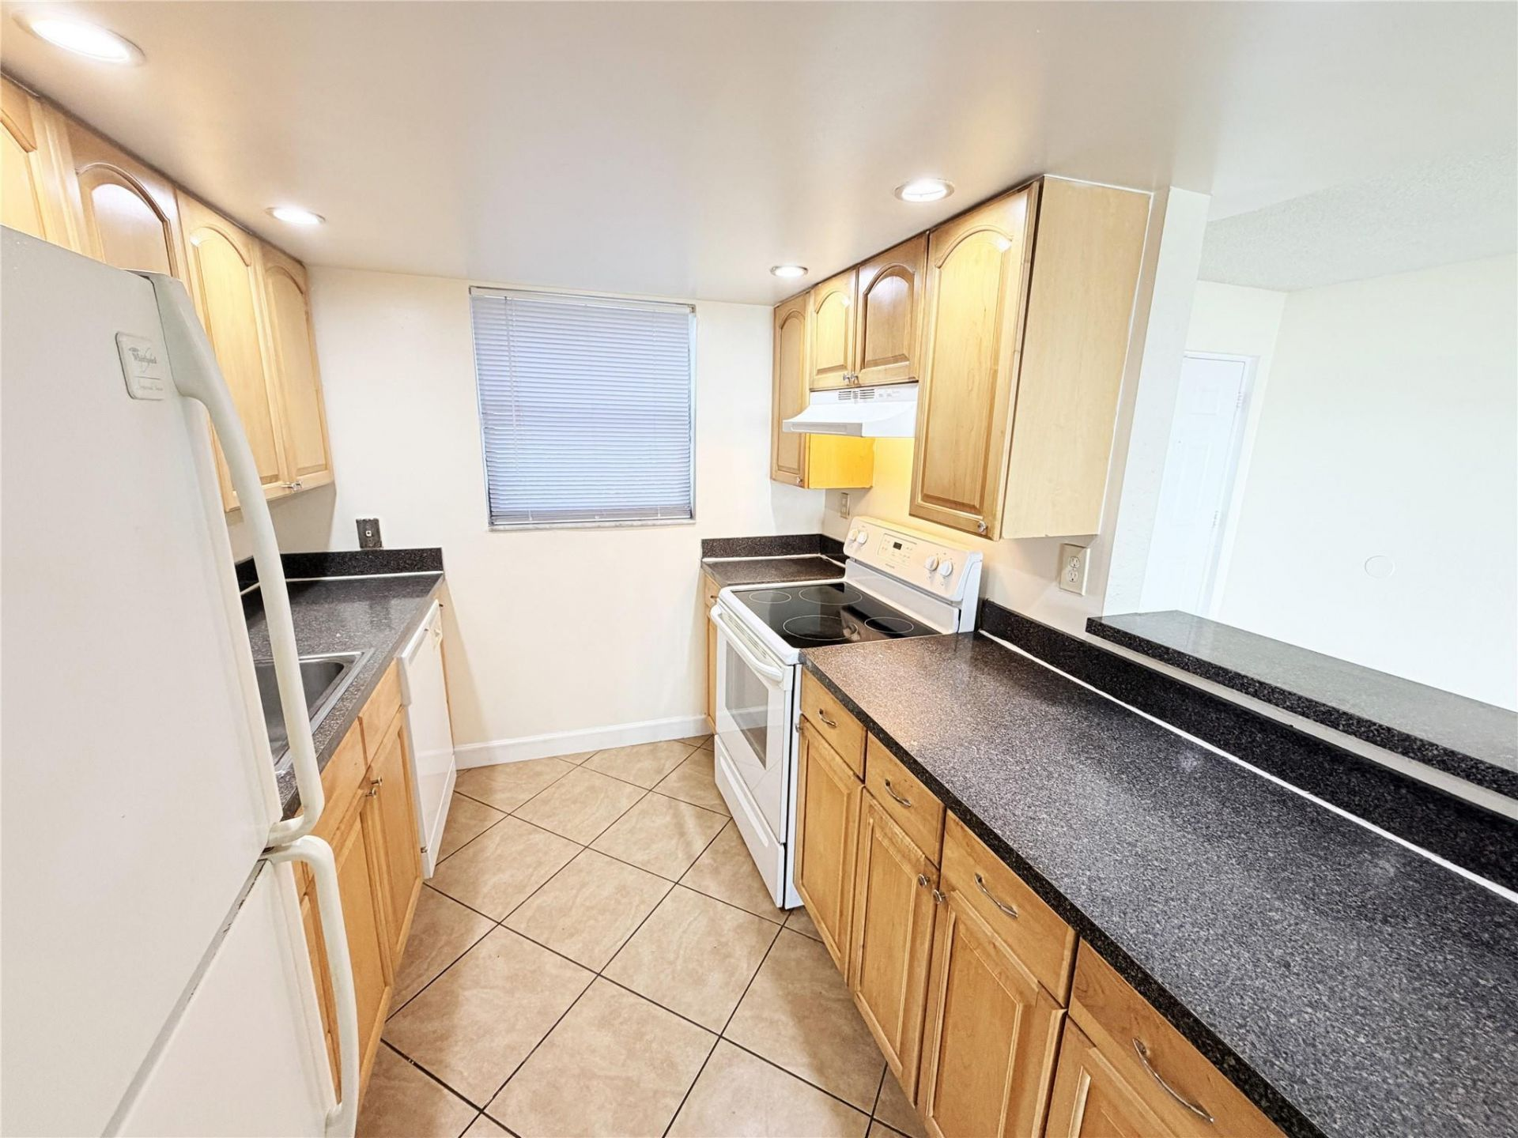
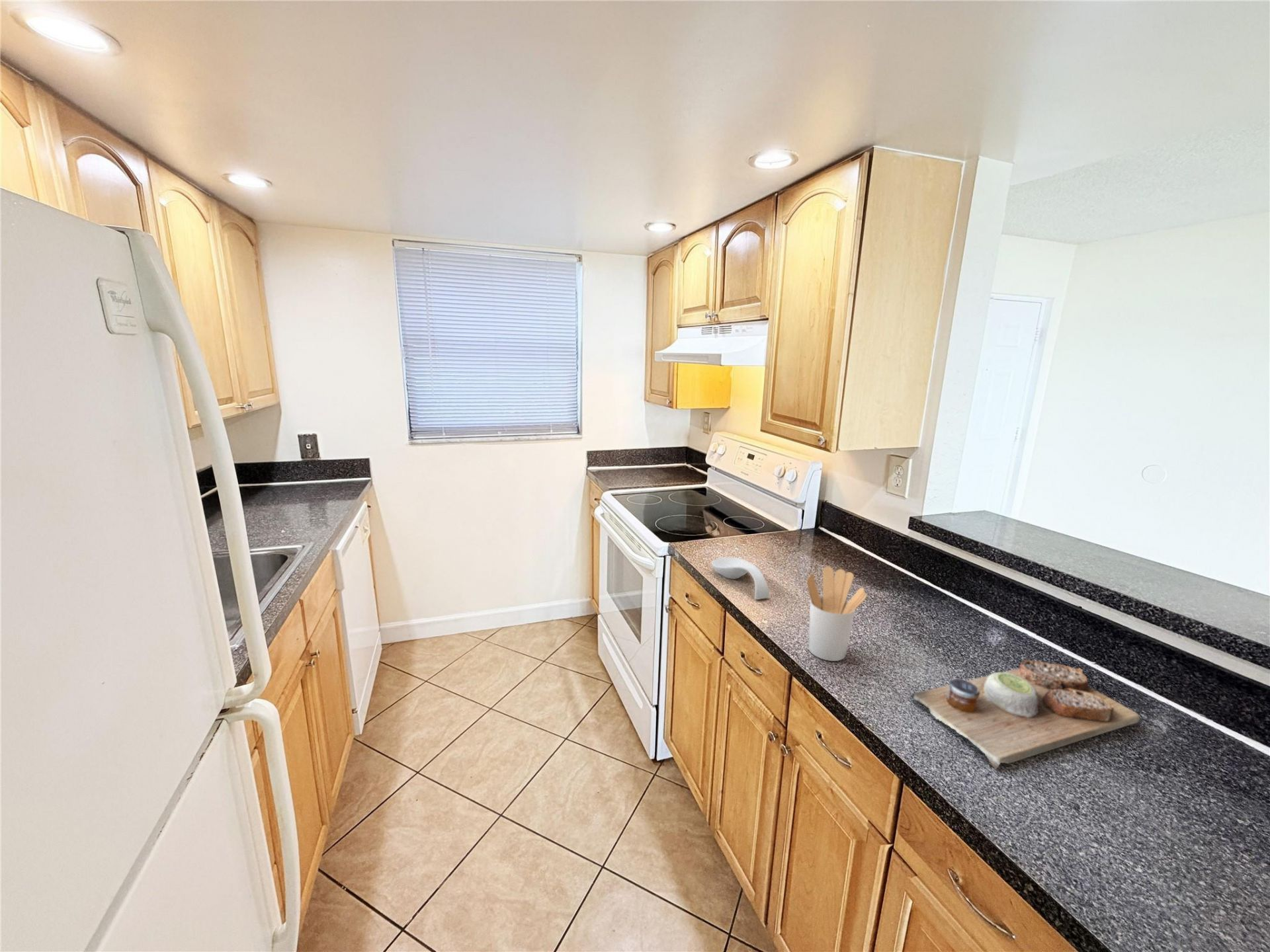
+ utensil holder (831, 611)
+ spoon rest (741, 571)
+ cutting board (1027, 697)
